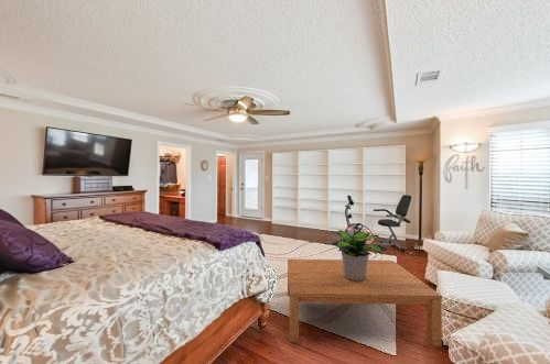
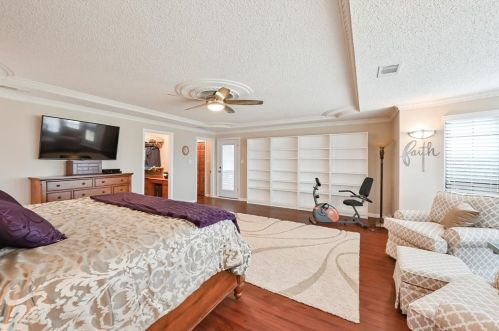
- coffee table (349, 294)
- potted plant (356, 256)
